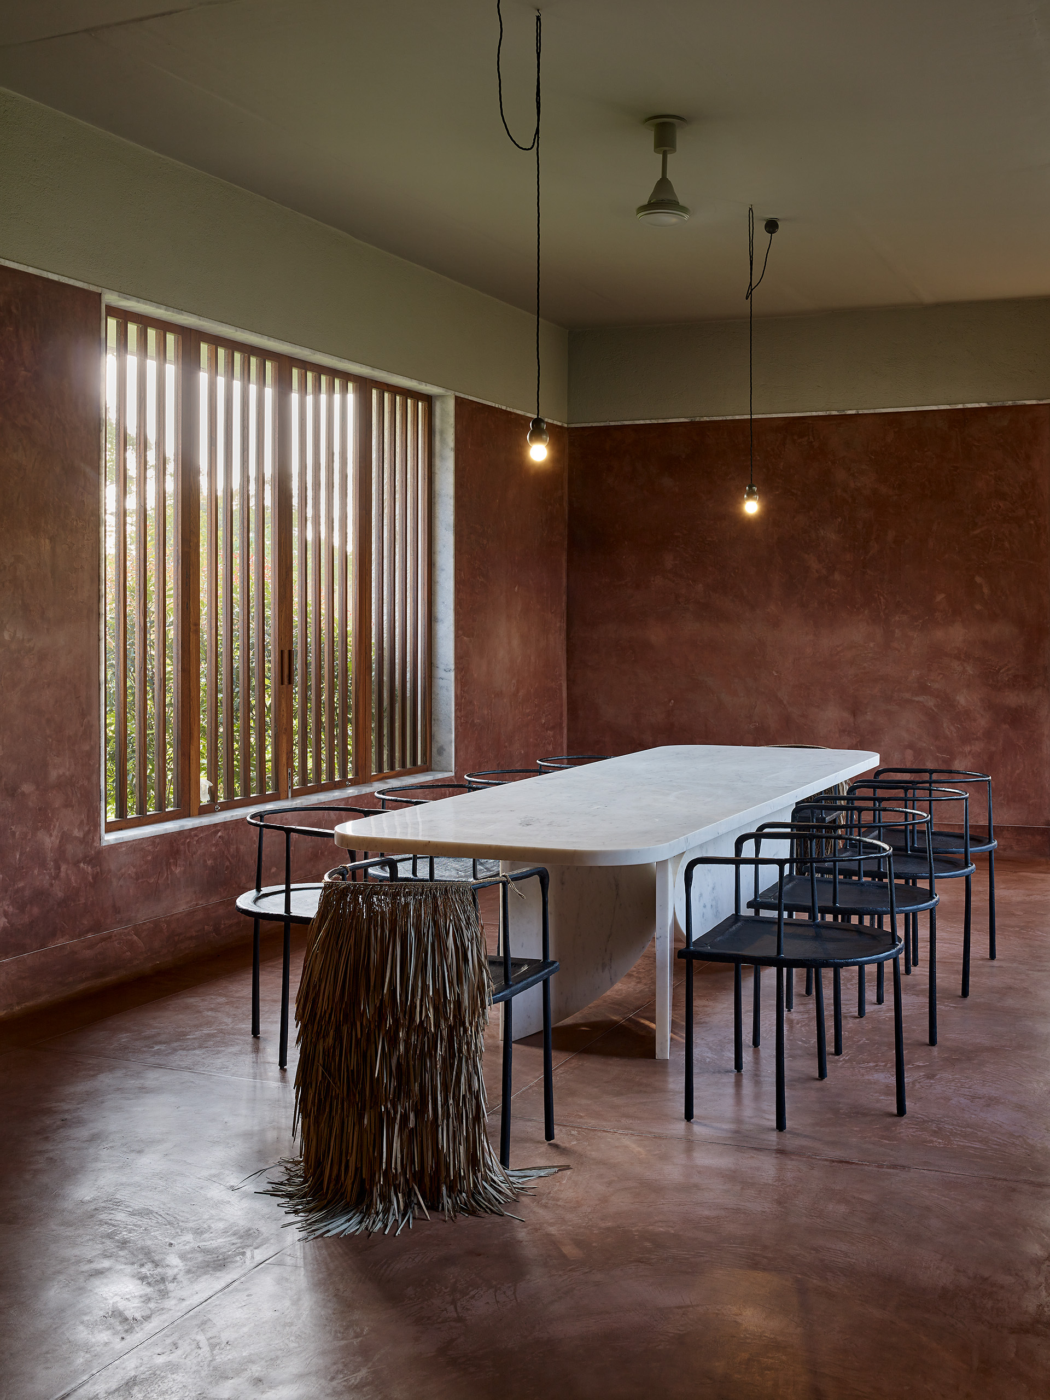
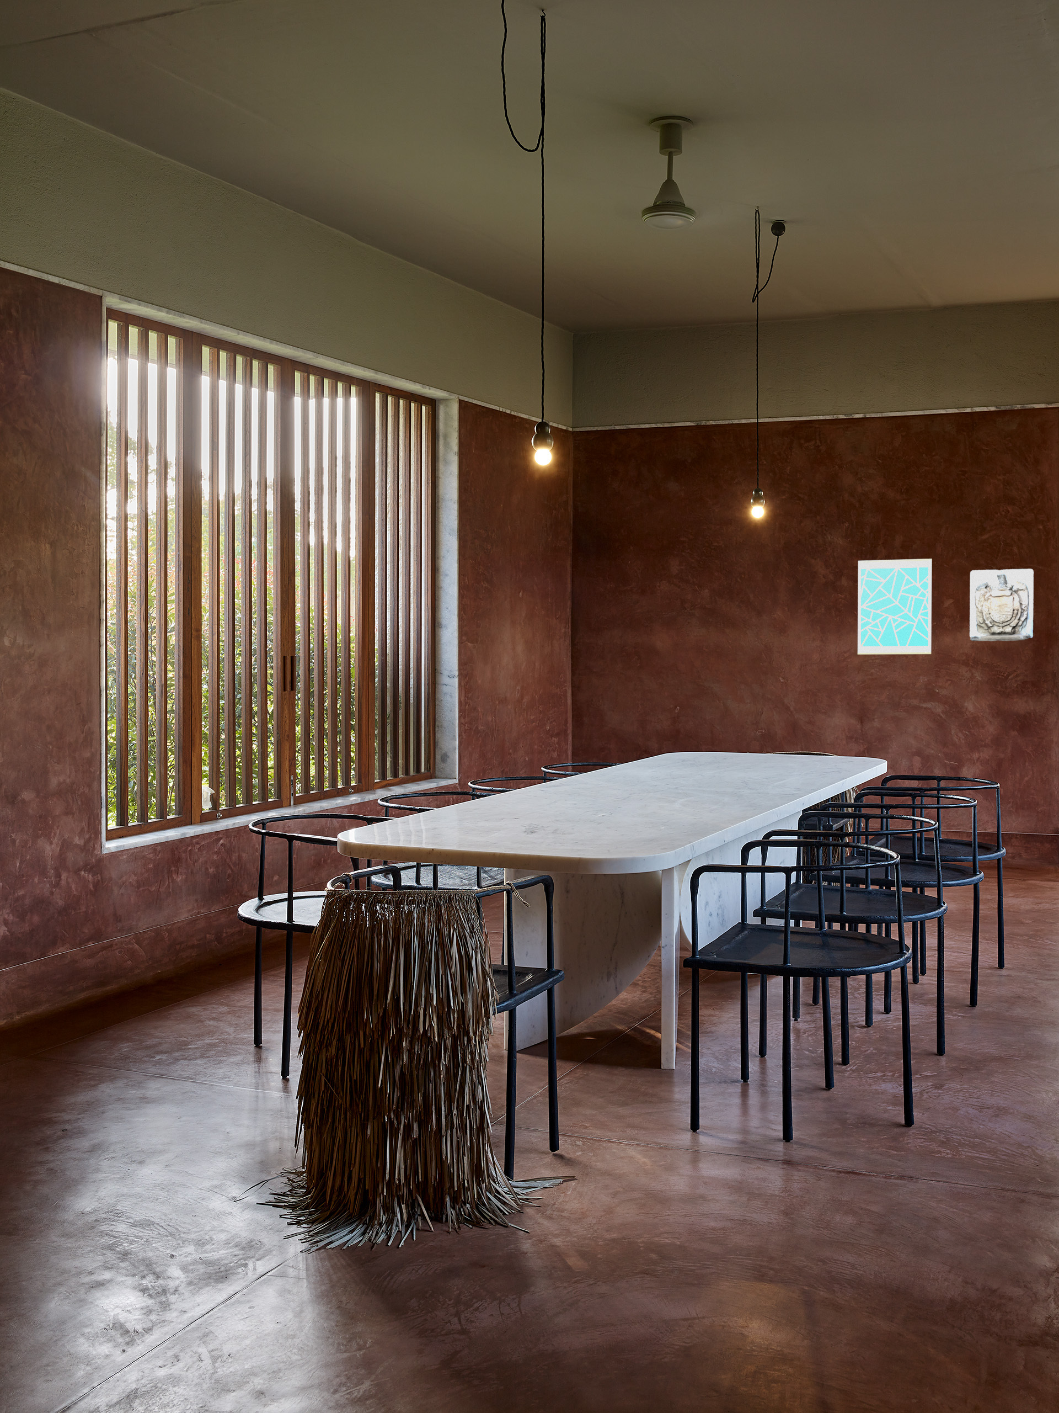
+ wall sculpture (1001, 605)
+ wall art (894, 606)
